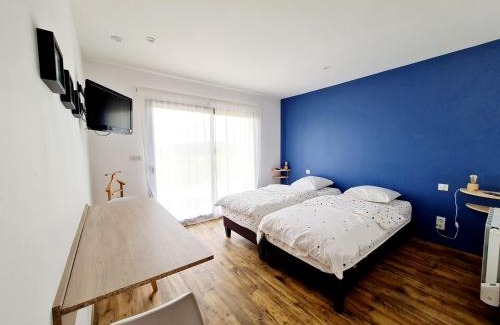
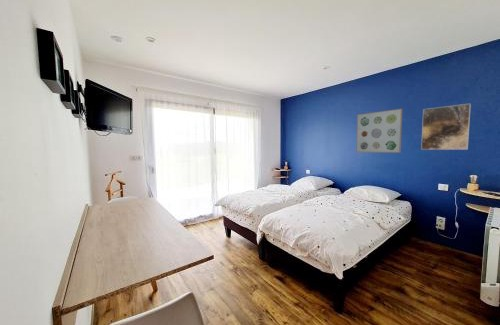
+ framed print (444, 128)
+ wall art (377, 132)
